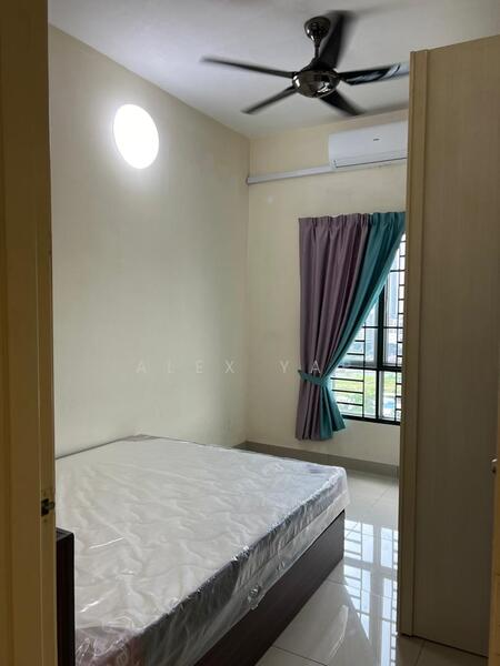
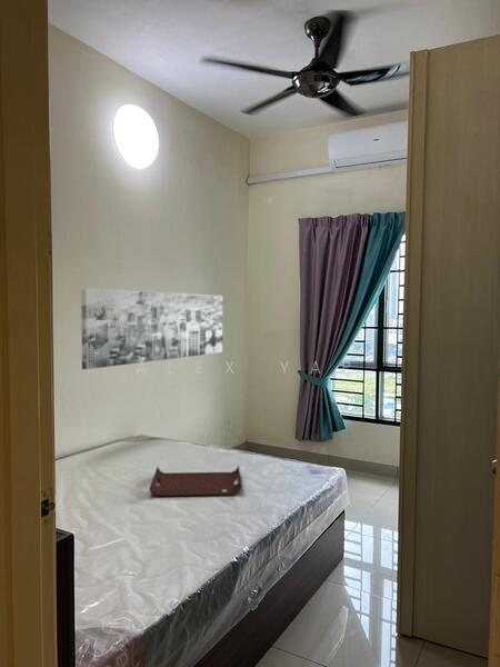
+ serving tray (197, 479)
+ wall art (163, 326)
